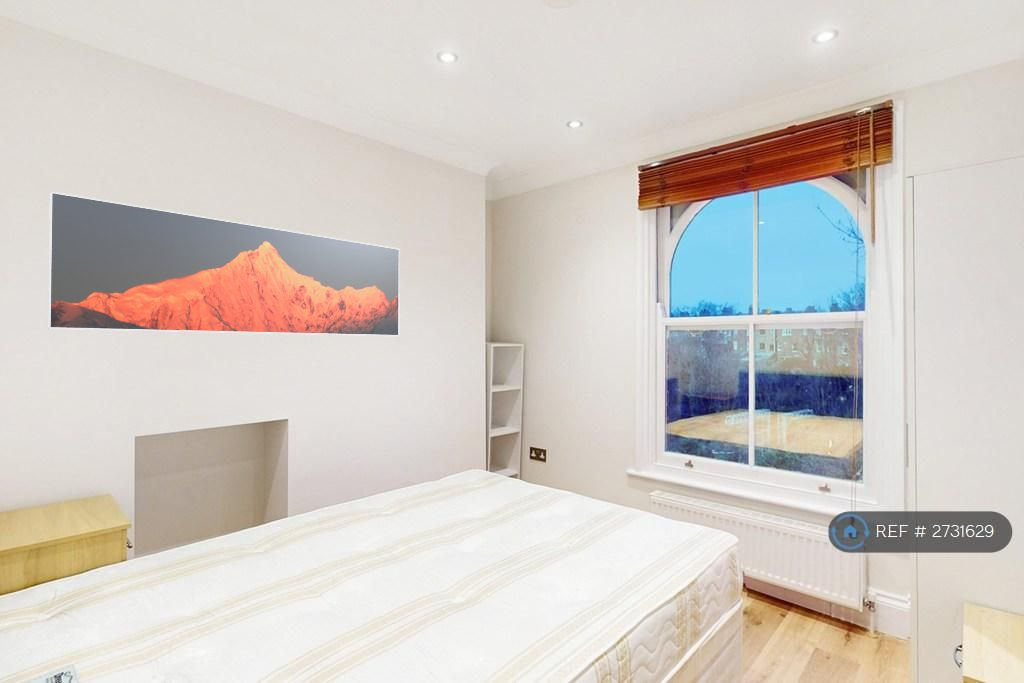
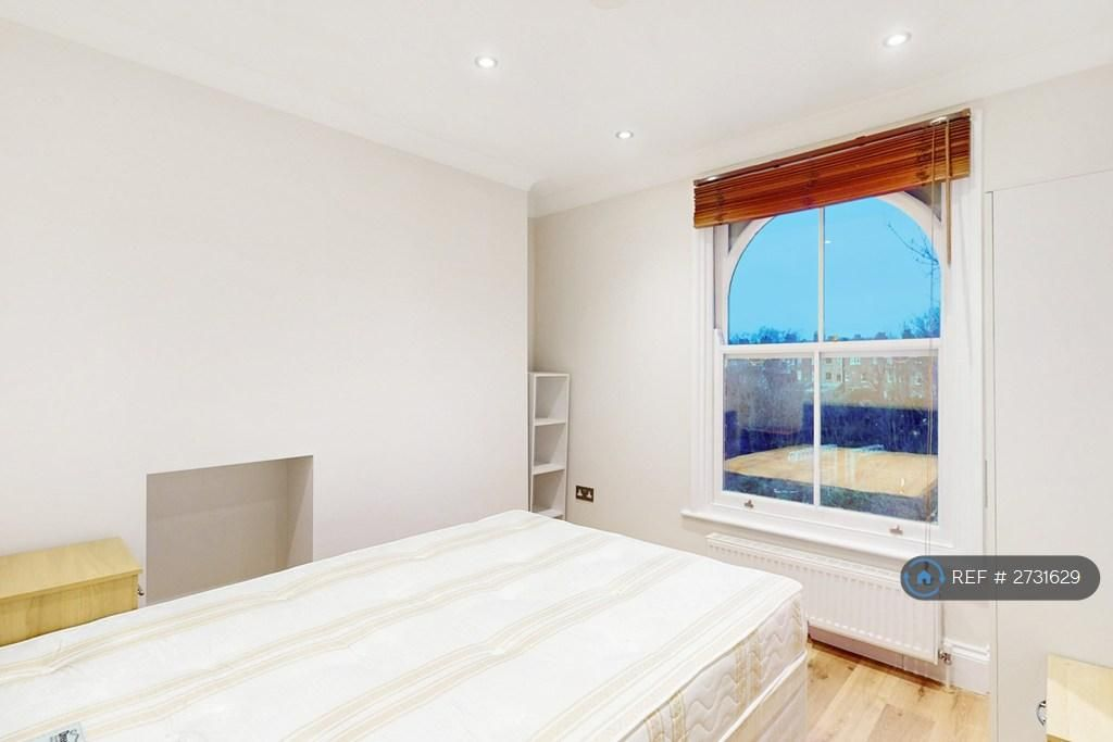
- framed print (262, 280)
